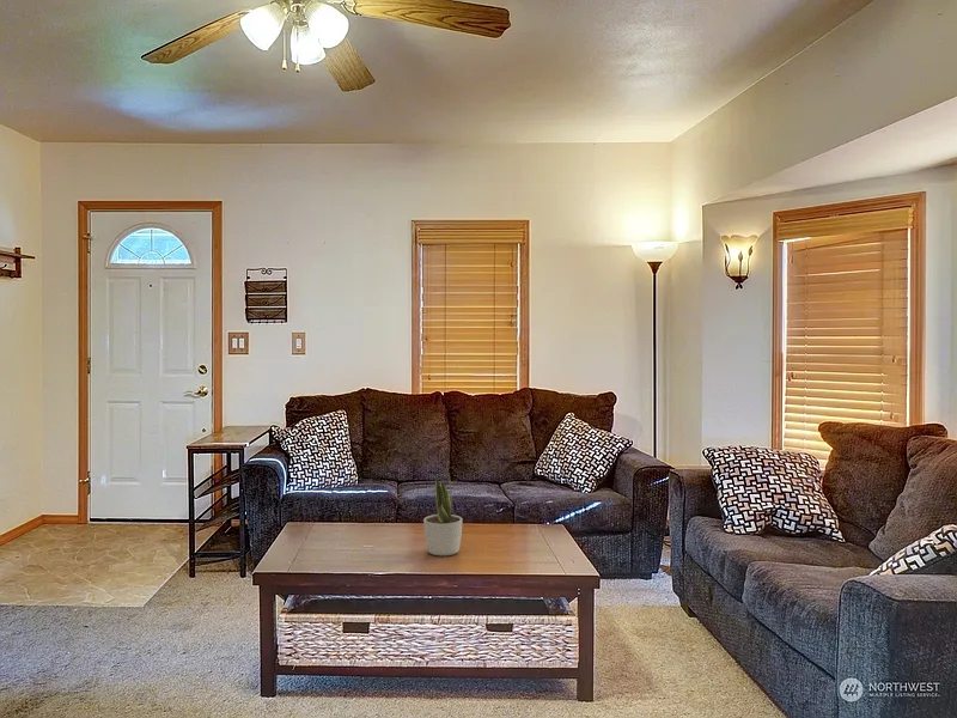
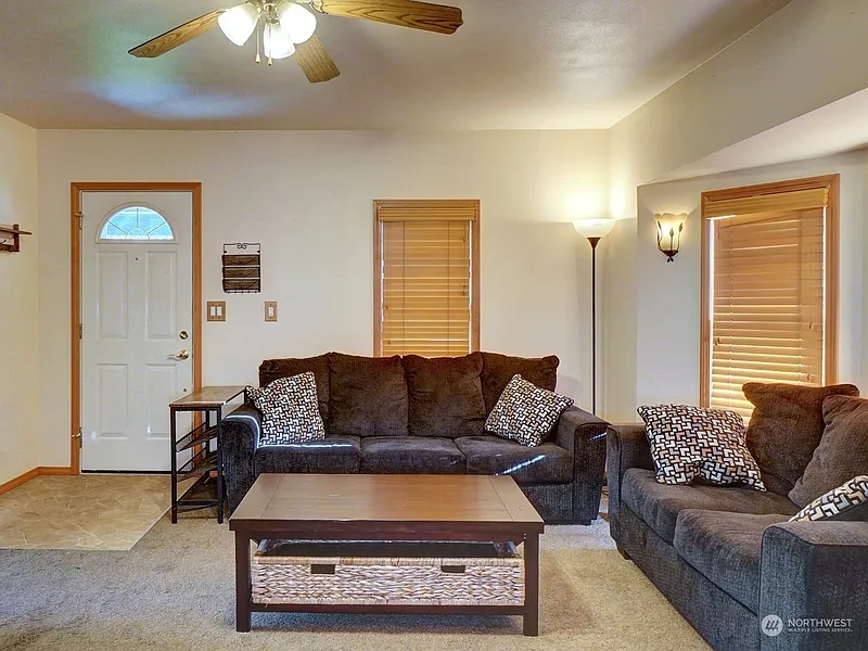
- potted plant (443, 506)
